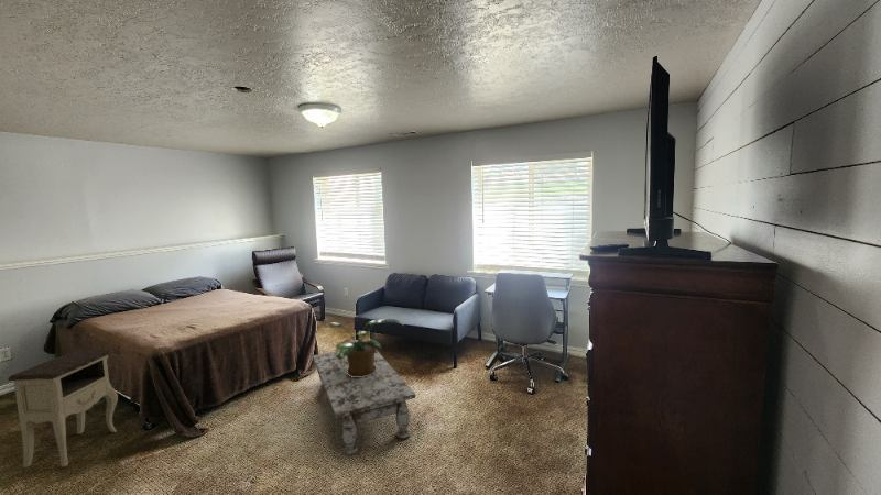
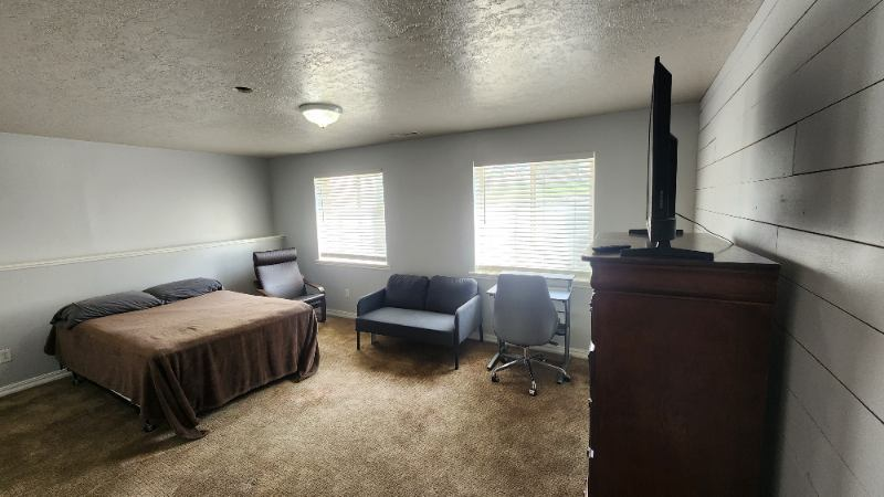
- potted plant (362, 346)
- coffee table (358, 389)
- nightstand (69, 405)
